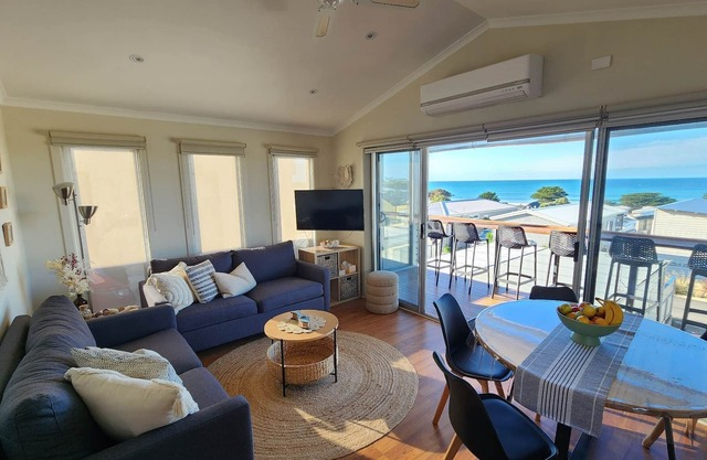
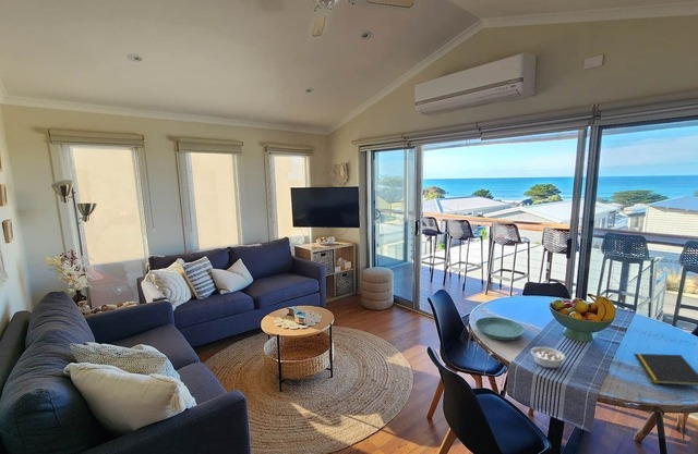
+ notepad (666, 368)
+ legume (545, 357)
+ saucer (498, 329)
